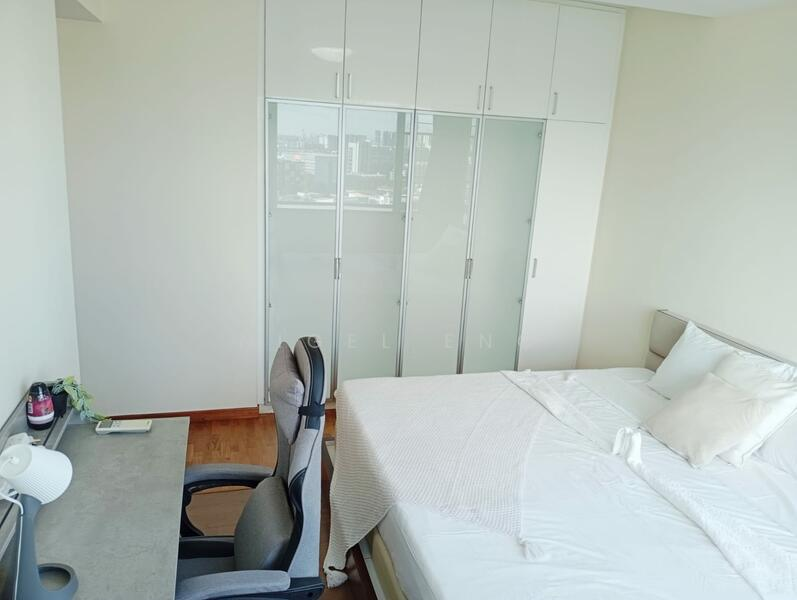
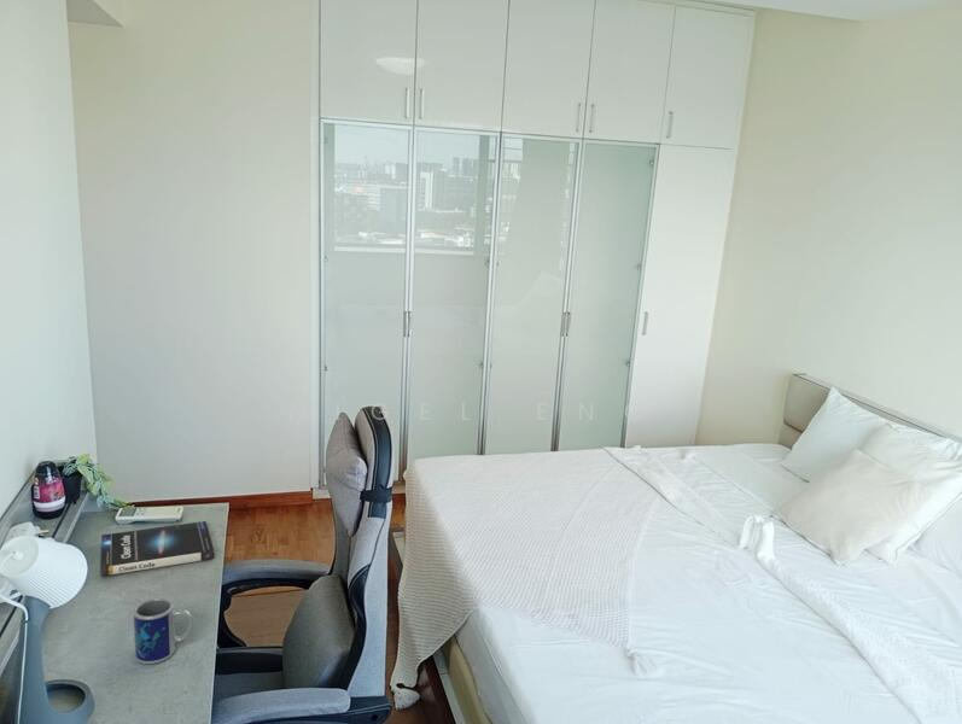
+ mug (163, 629)
+ book (157, 547)
